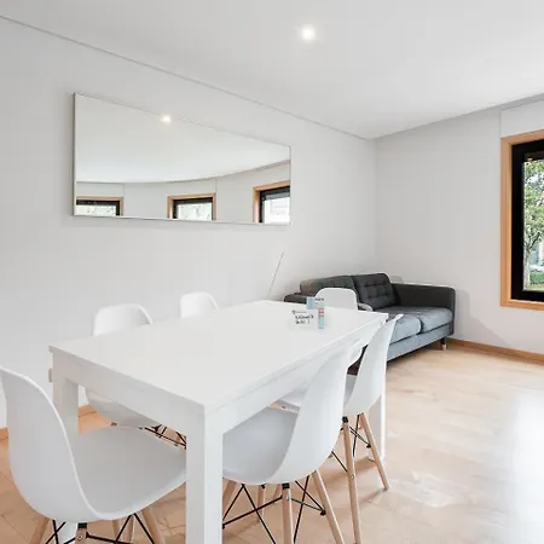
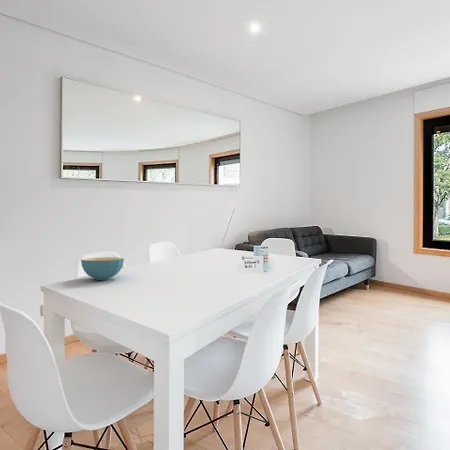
+ cereal bowl (102, 269)
